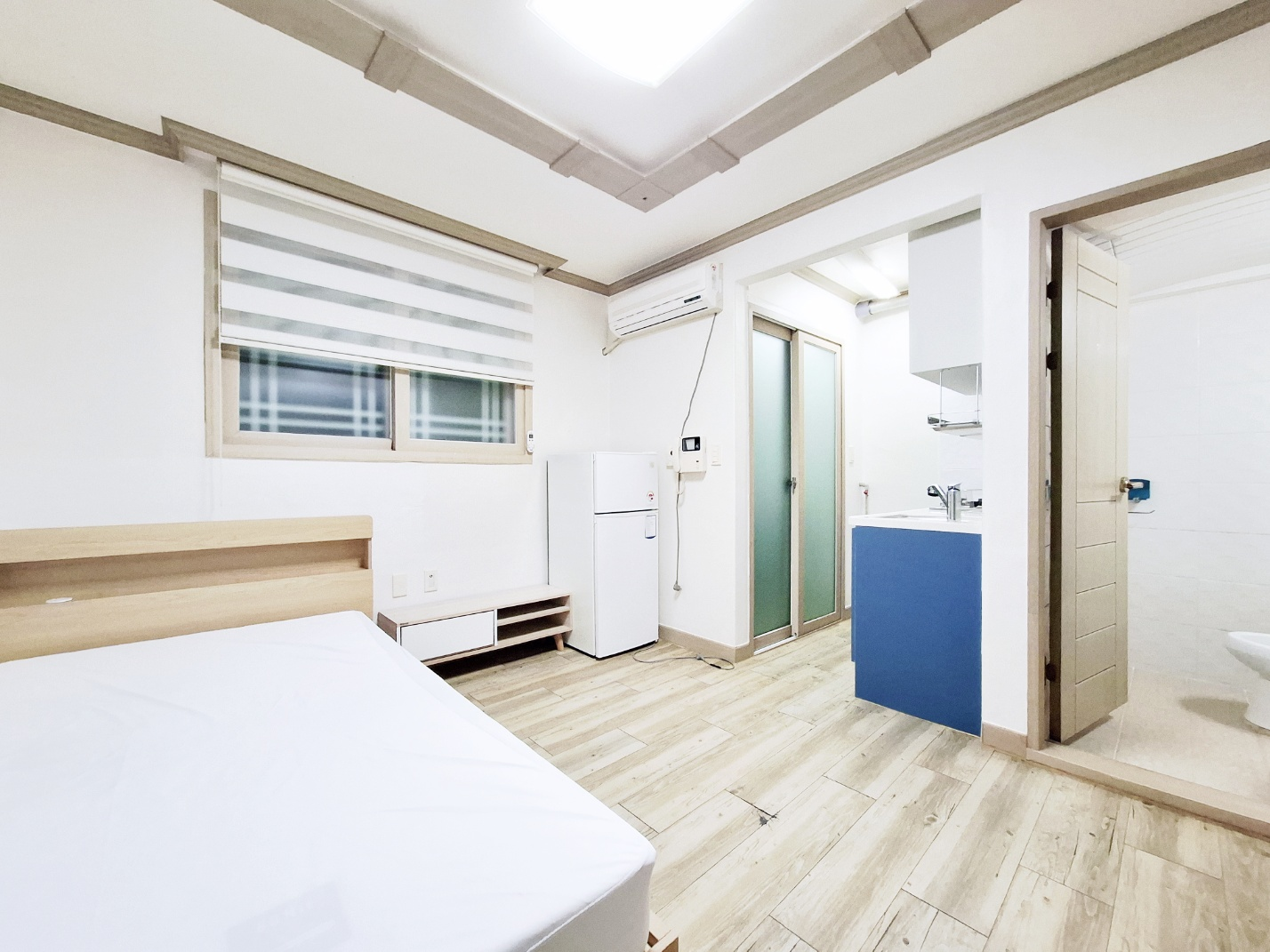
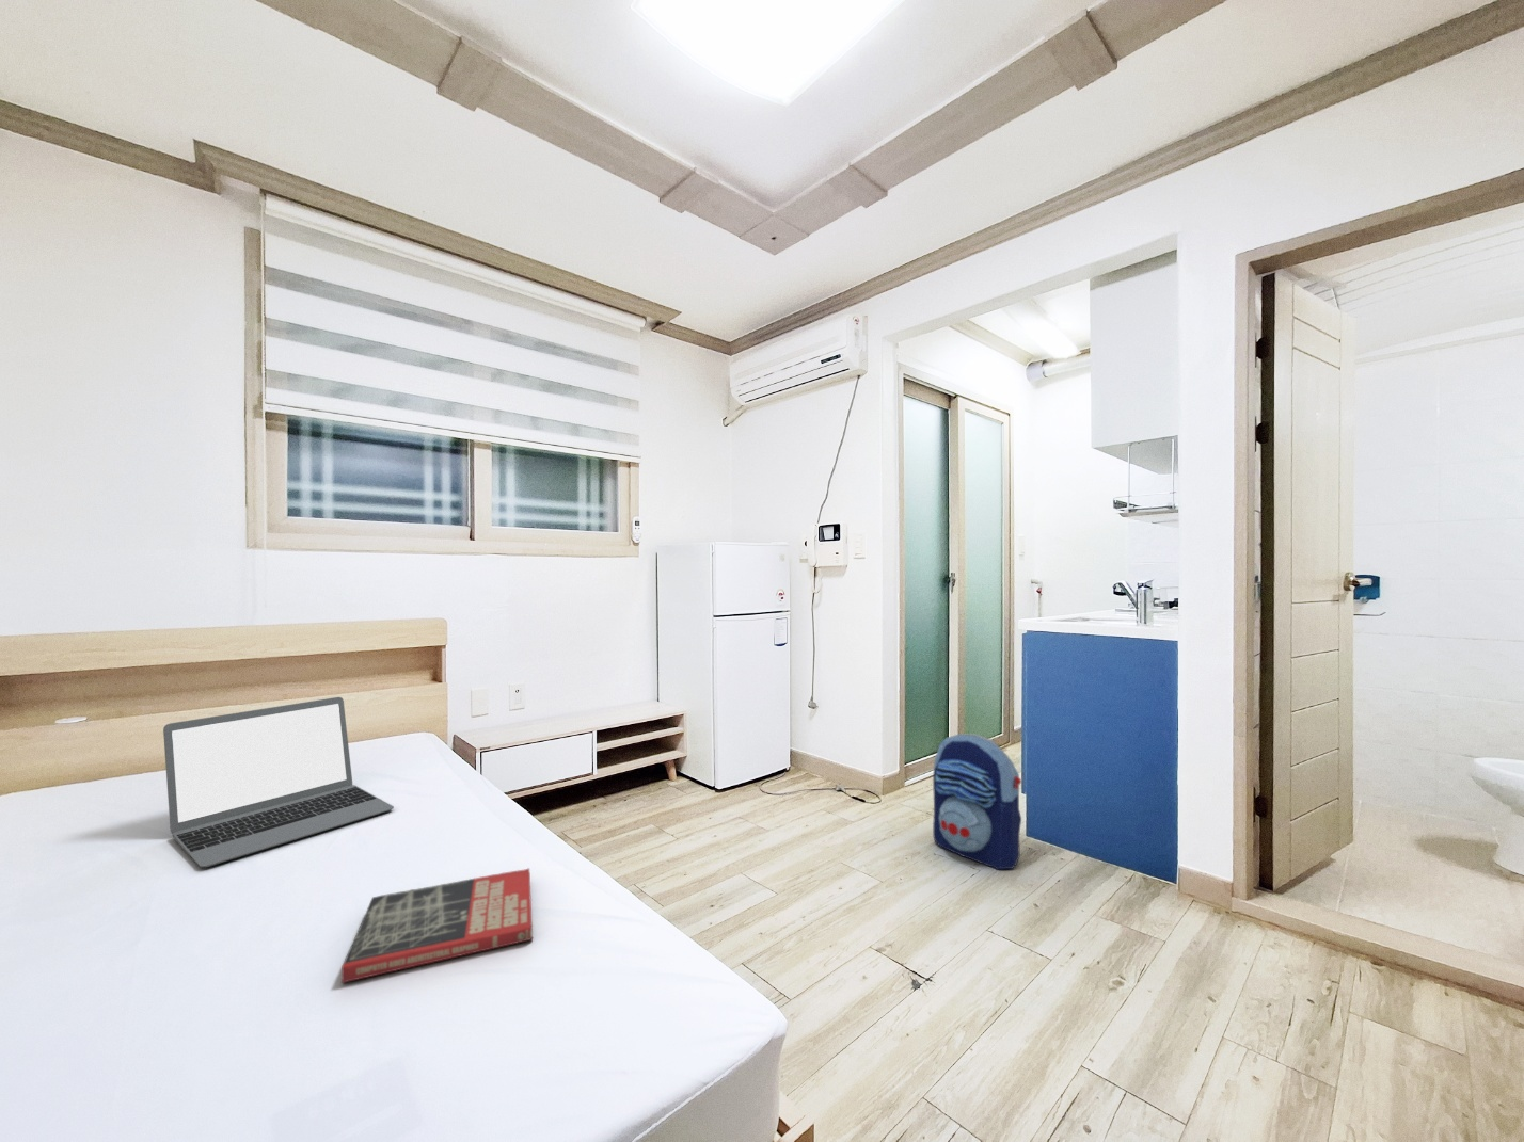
+ laptop (283, 769)
+ book (449, 916)
+ backpack (976, 793)
